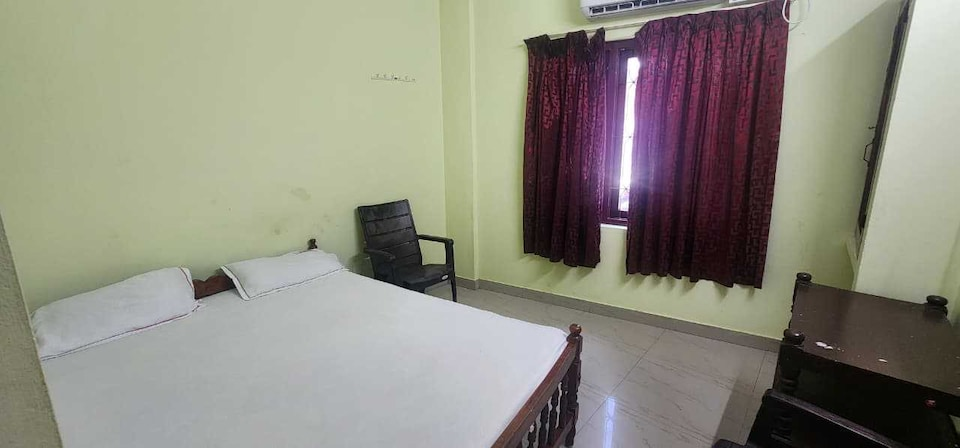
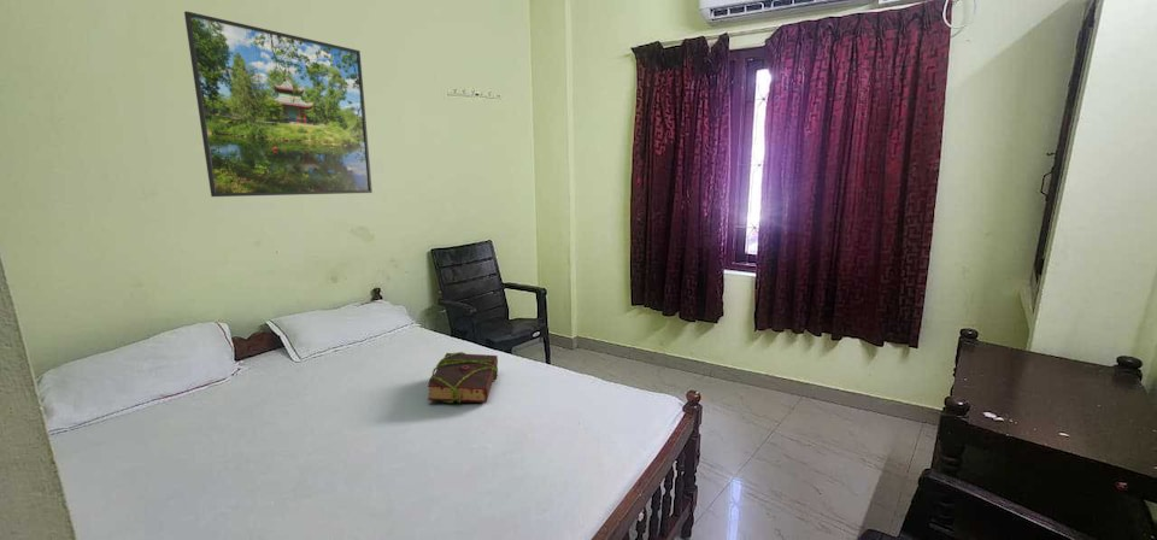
+ book (464, 375)
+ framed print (293, 116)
